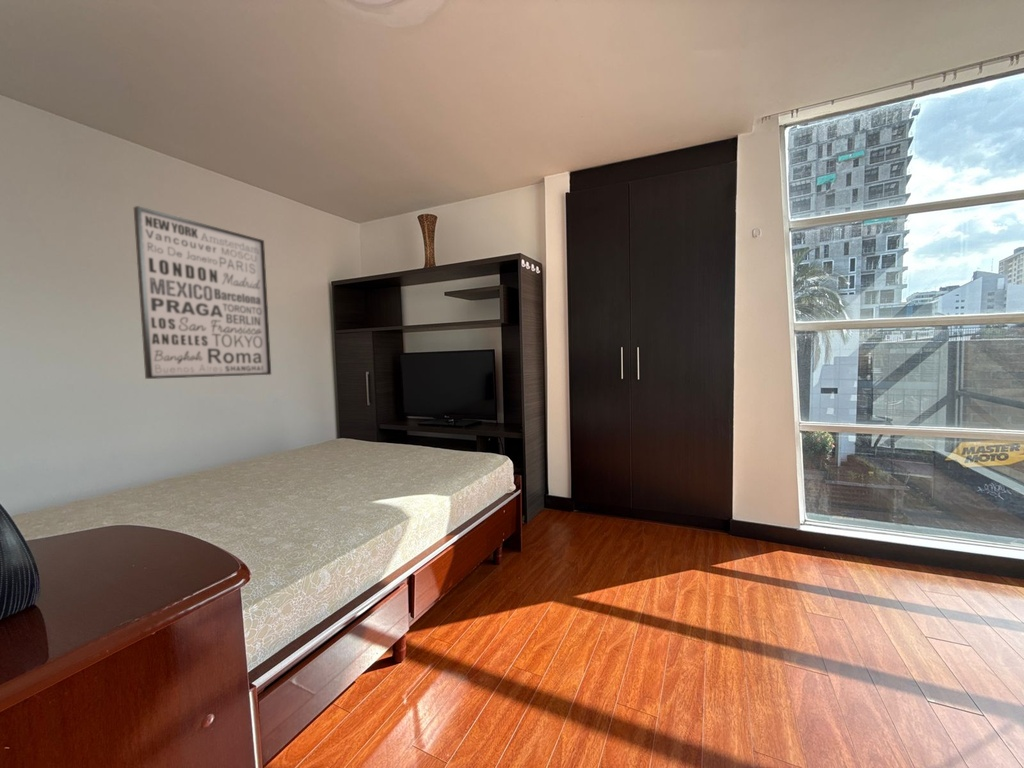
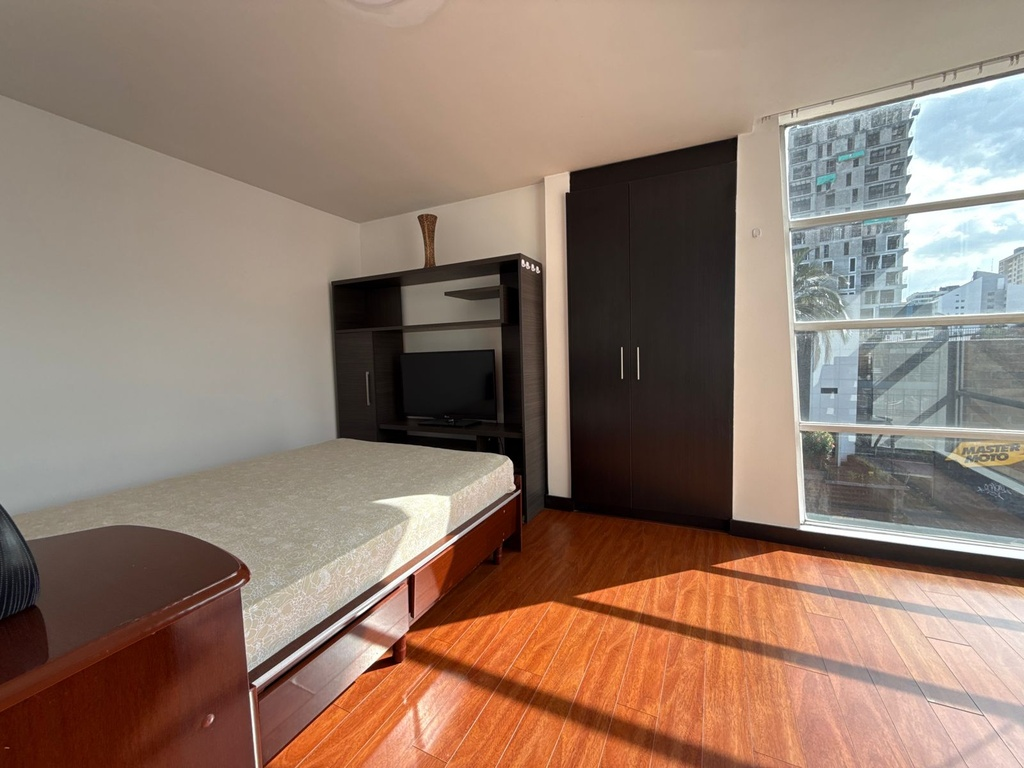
- wall art (211, 301)
